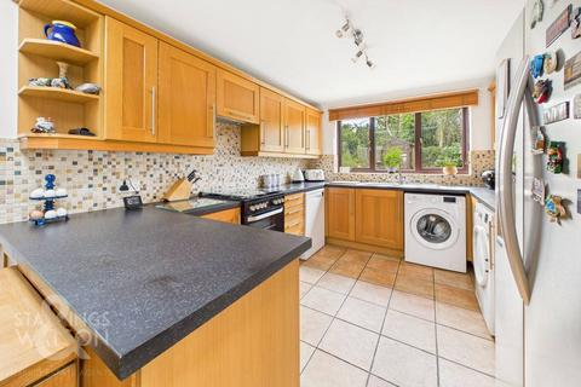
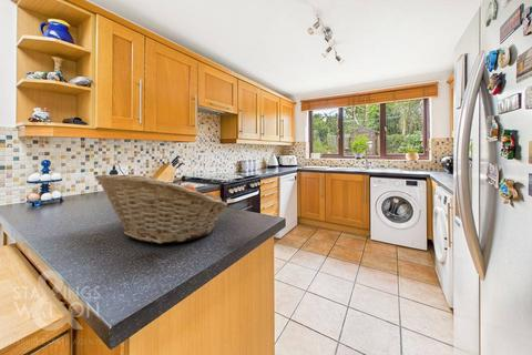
+ fruit basket (164, 203)
